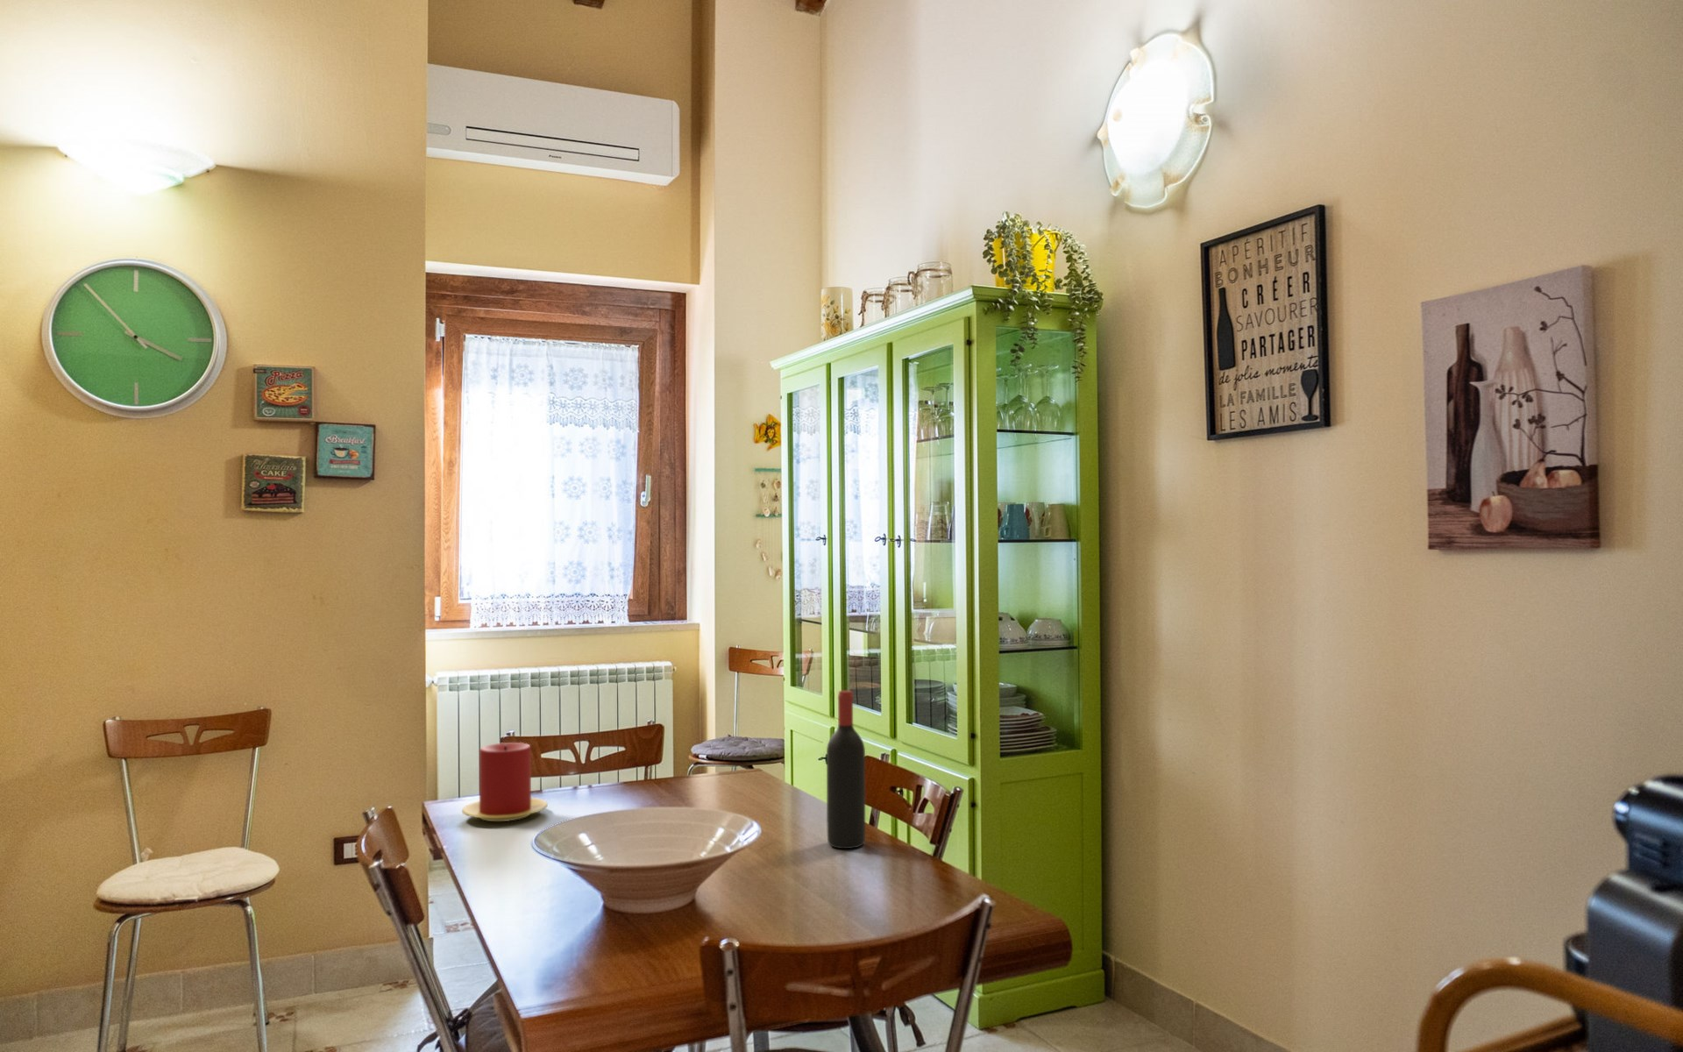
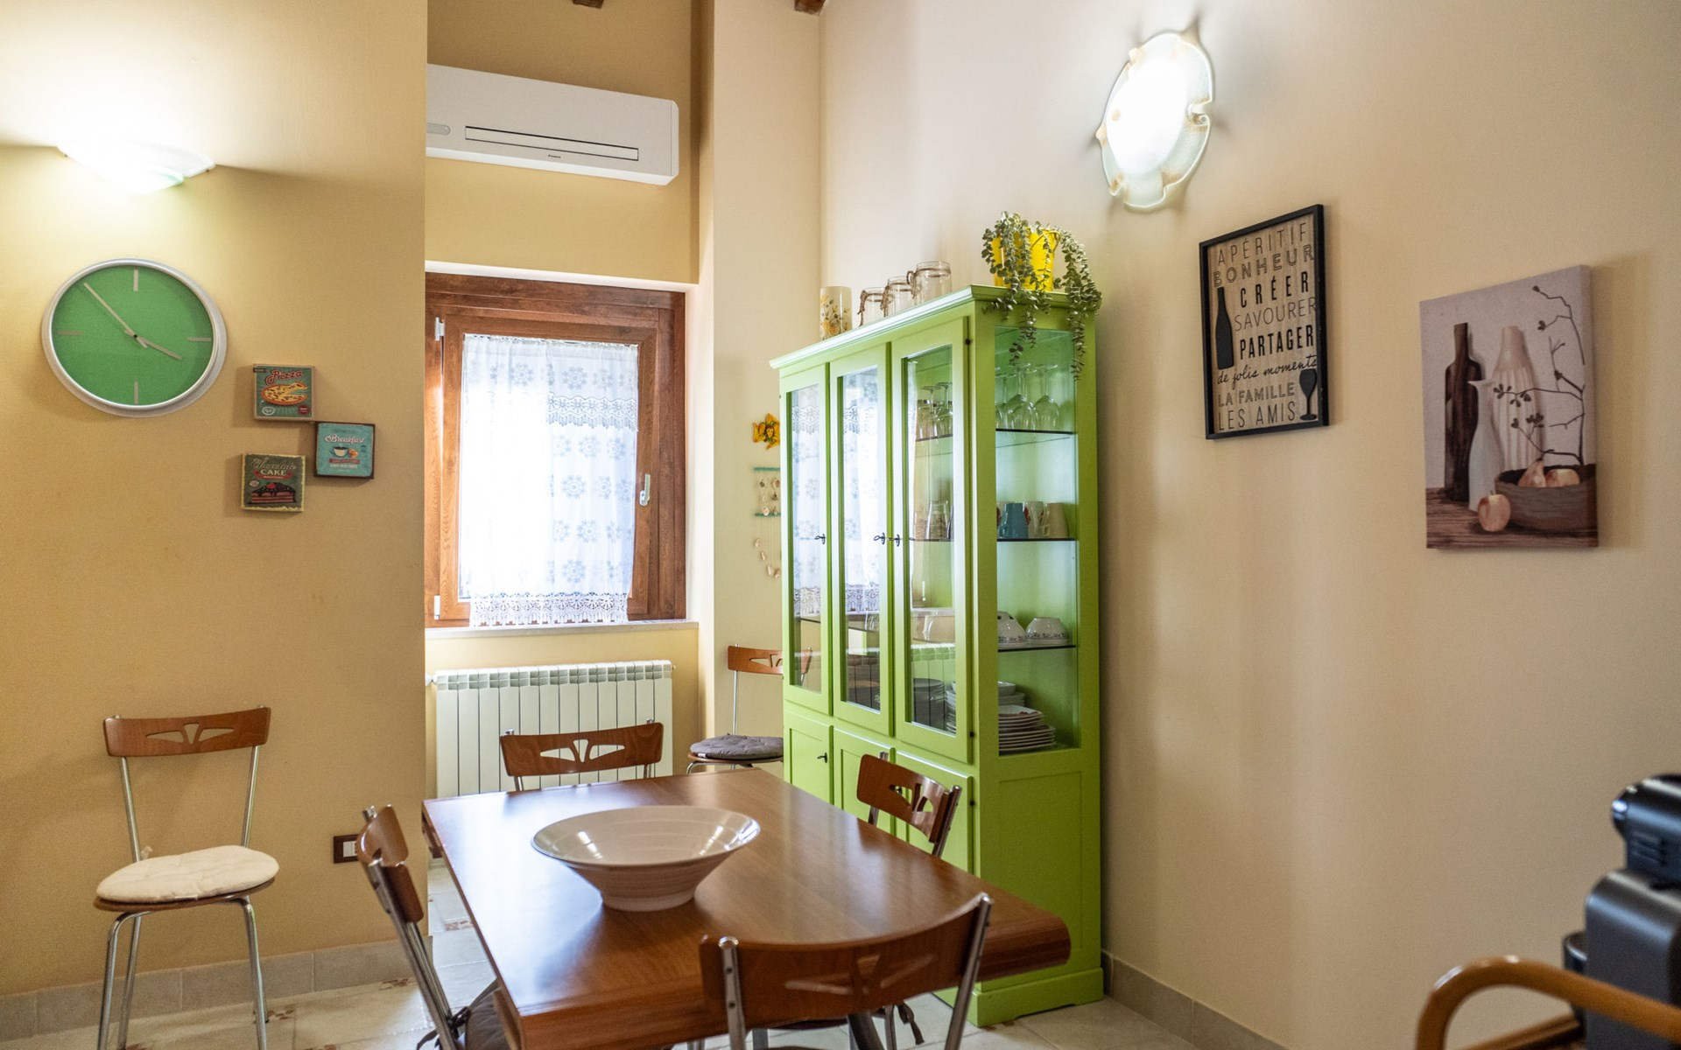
- wine bottle (846, 767)
- candle (505, 781)
